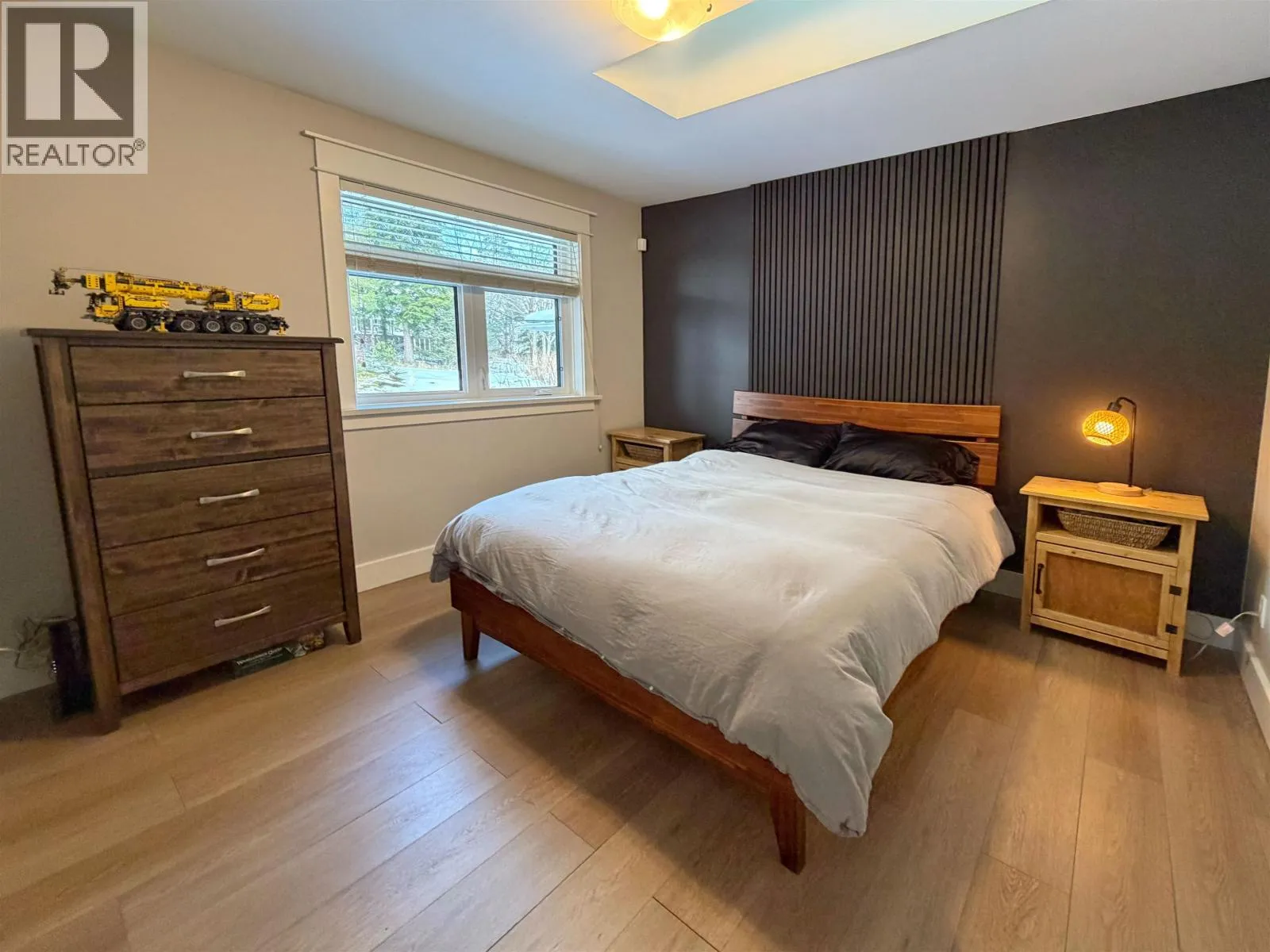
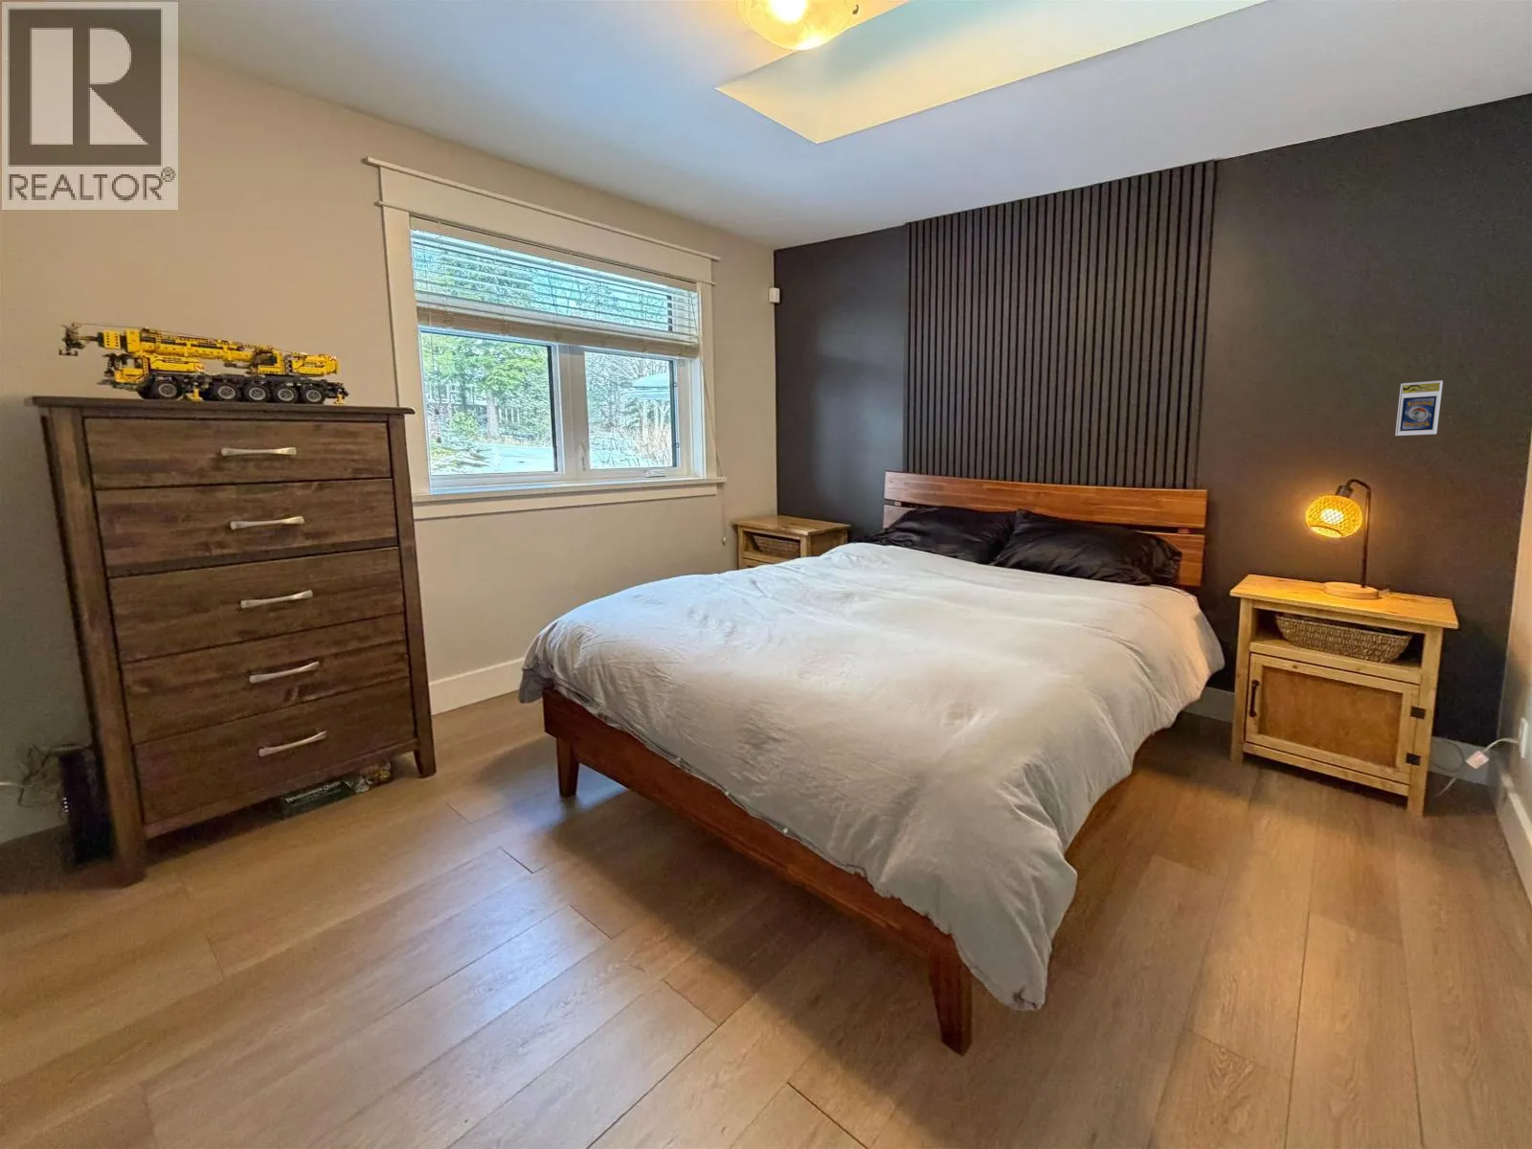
+ trading card display case (1419, 408)
